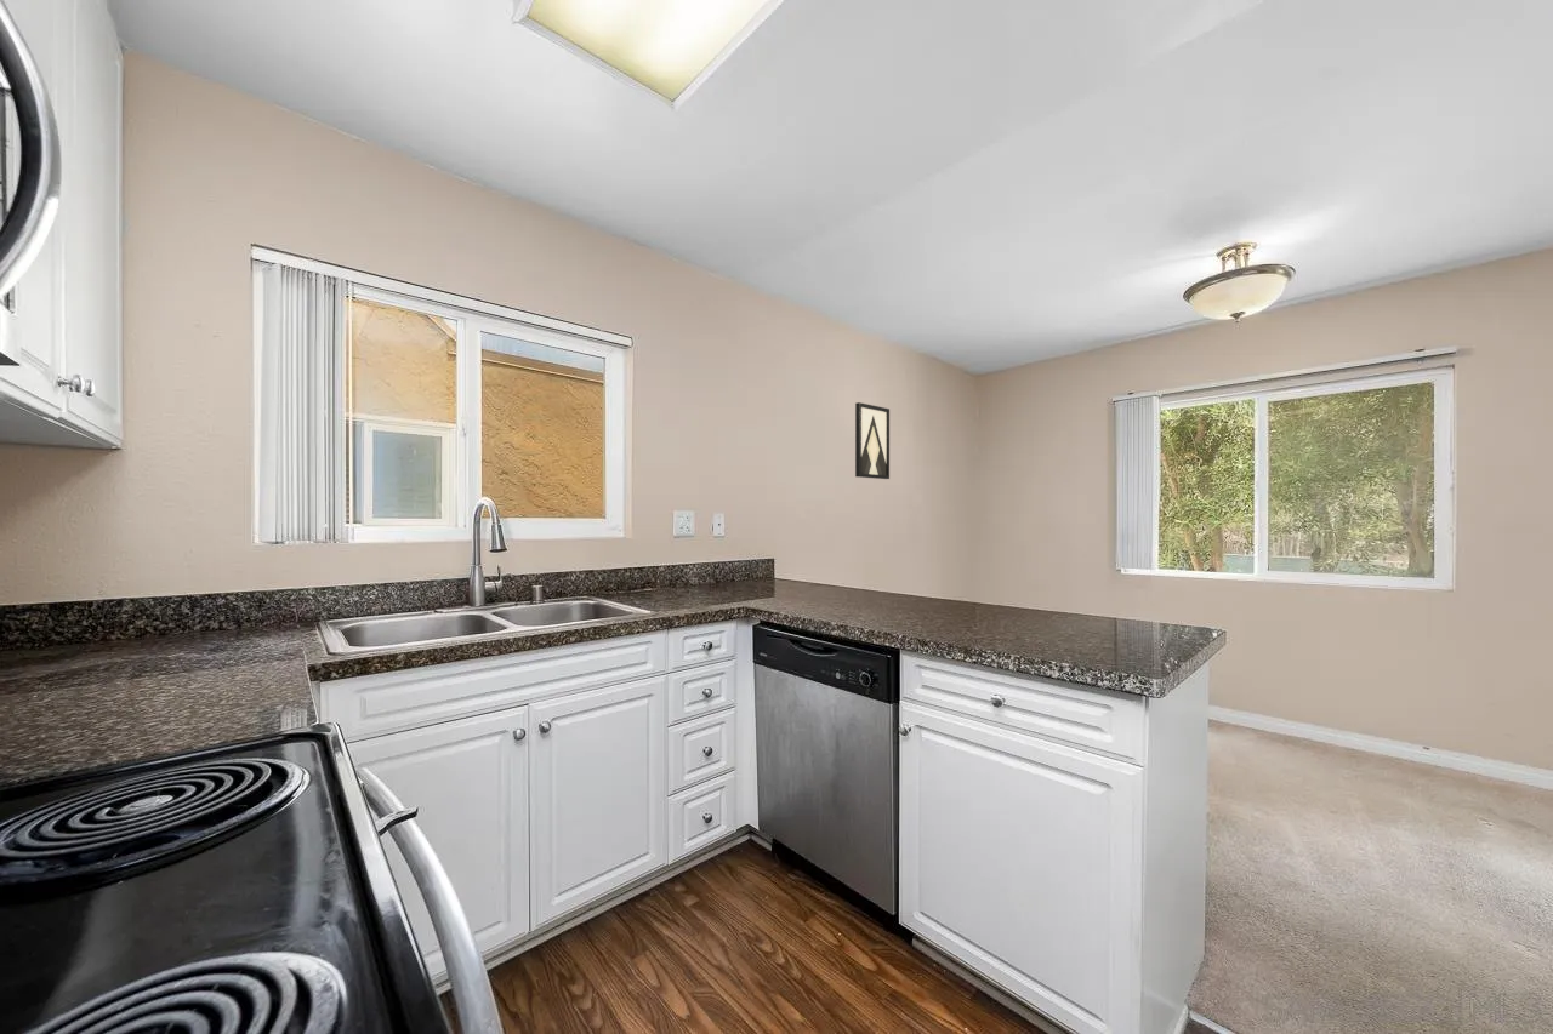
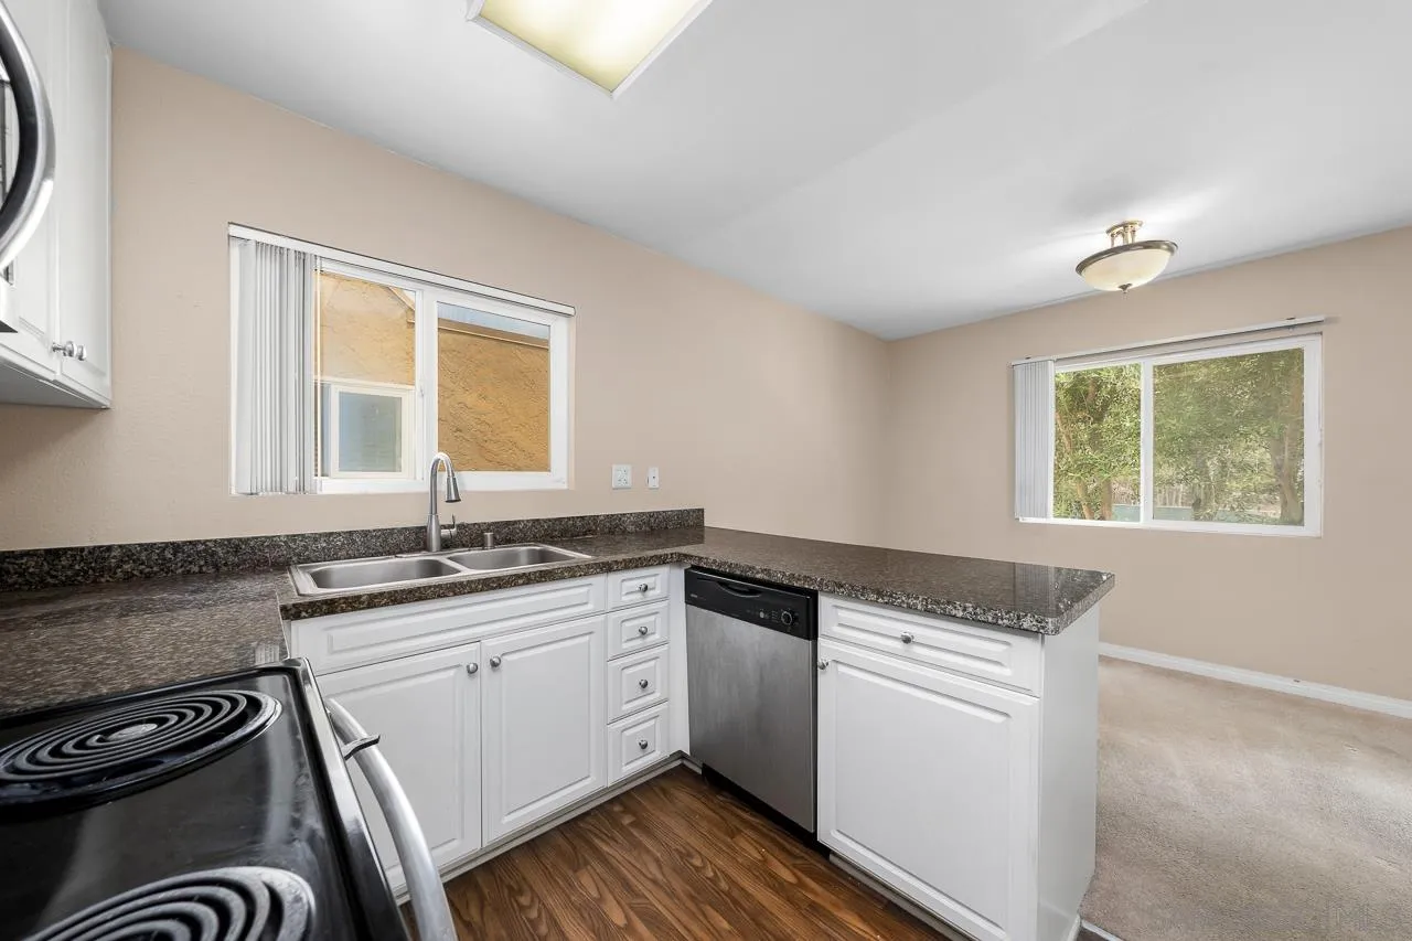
- wall art (872, 441)
